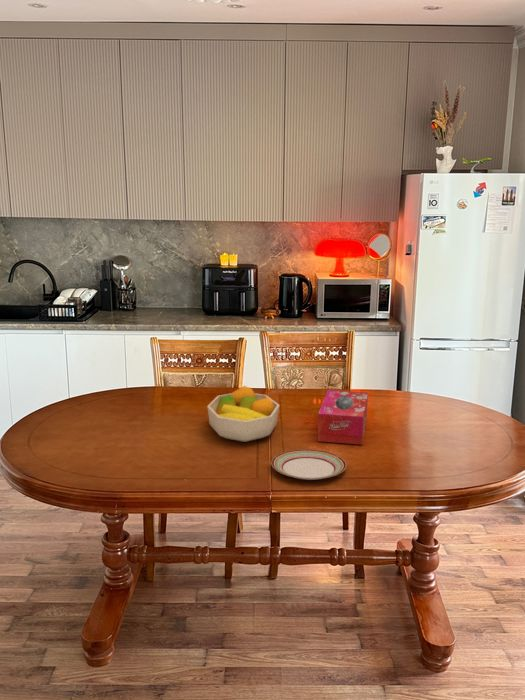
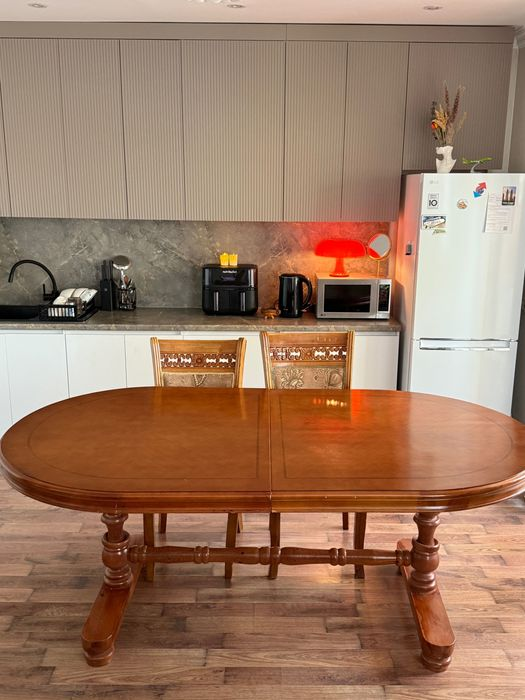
- tissue box (344, 415)
- plate (308, 466)
- fruit bowl (243, 412)
